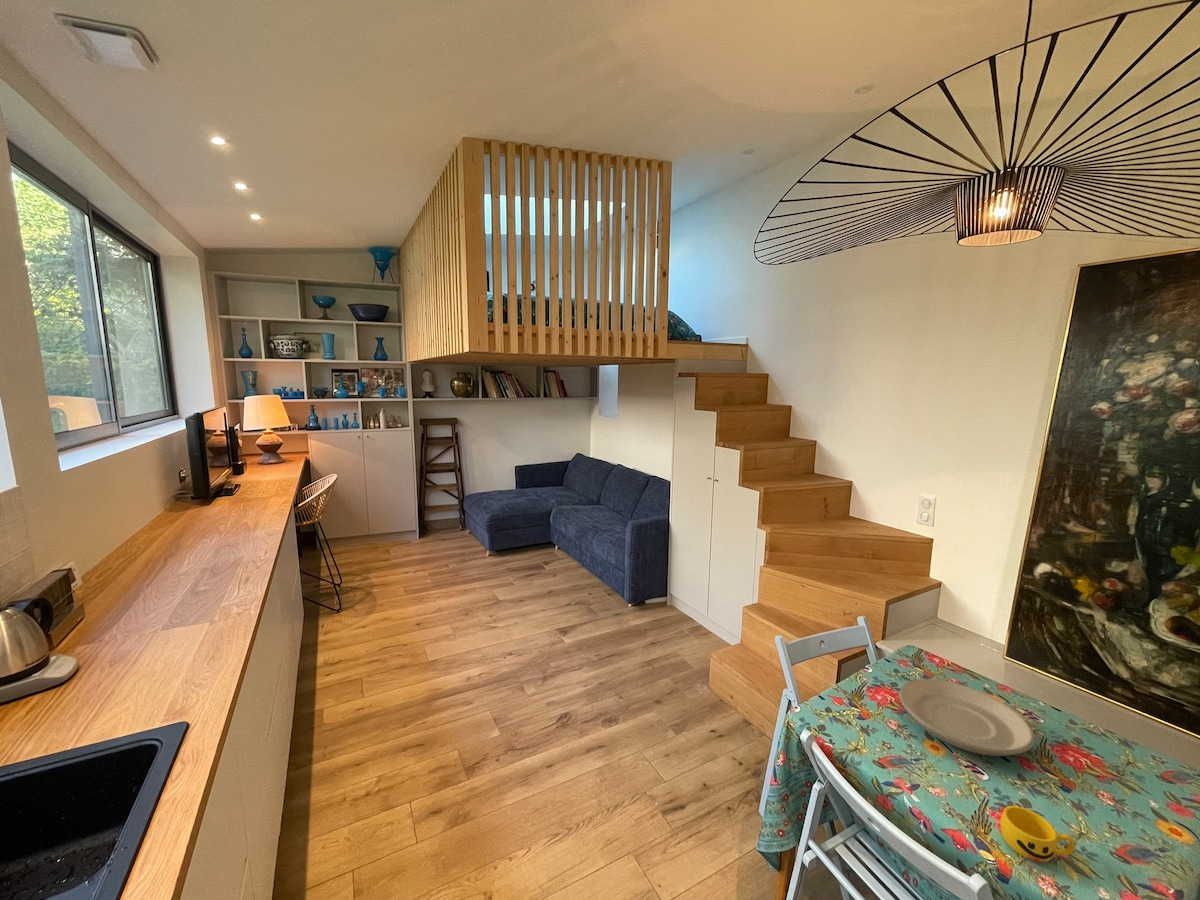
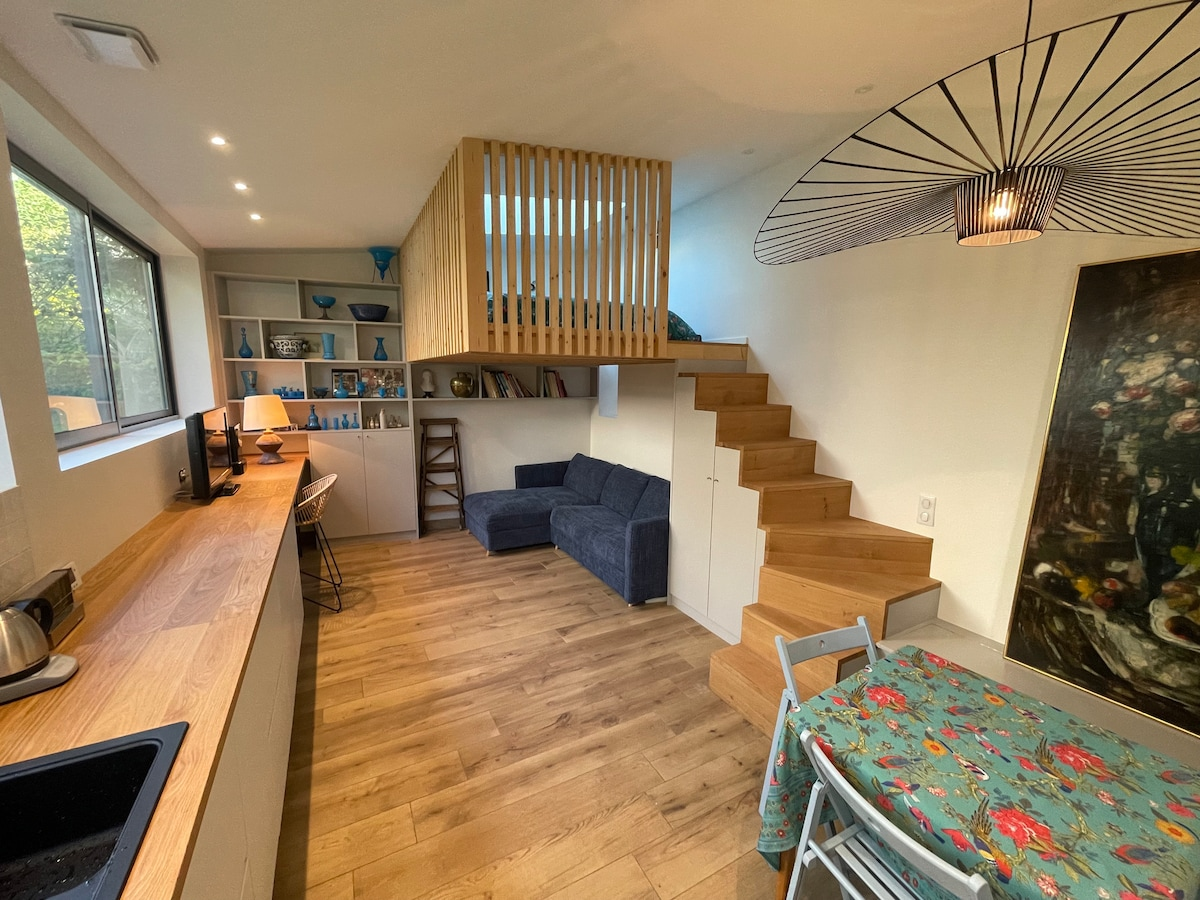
- plate (961, 718)
- cup (1036, 837)
